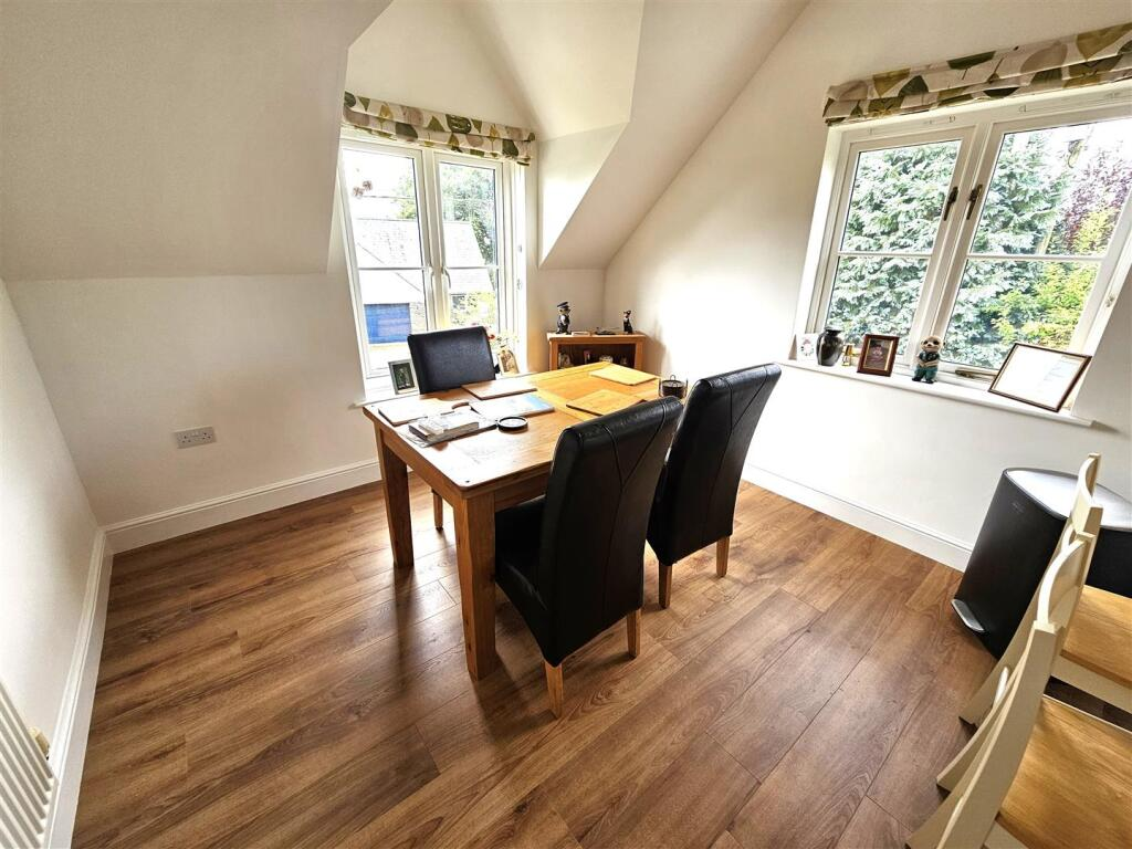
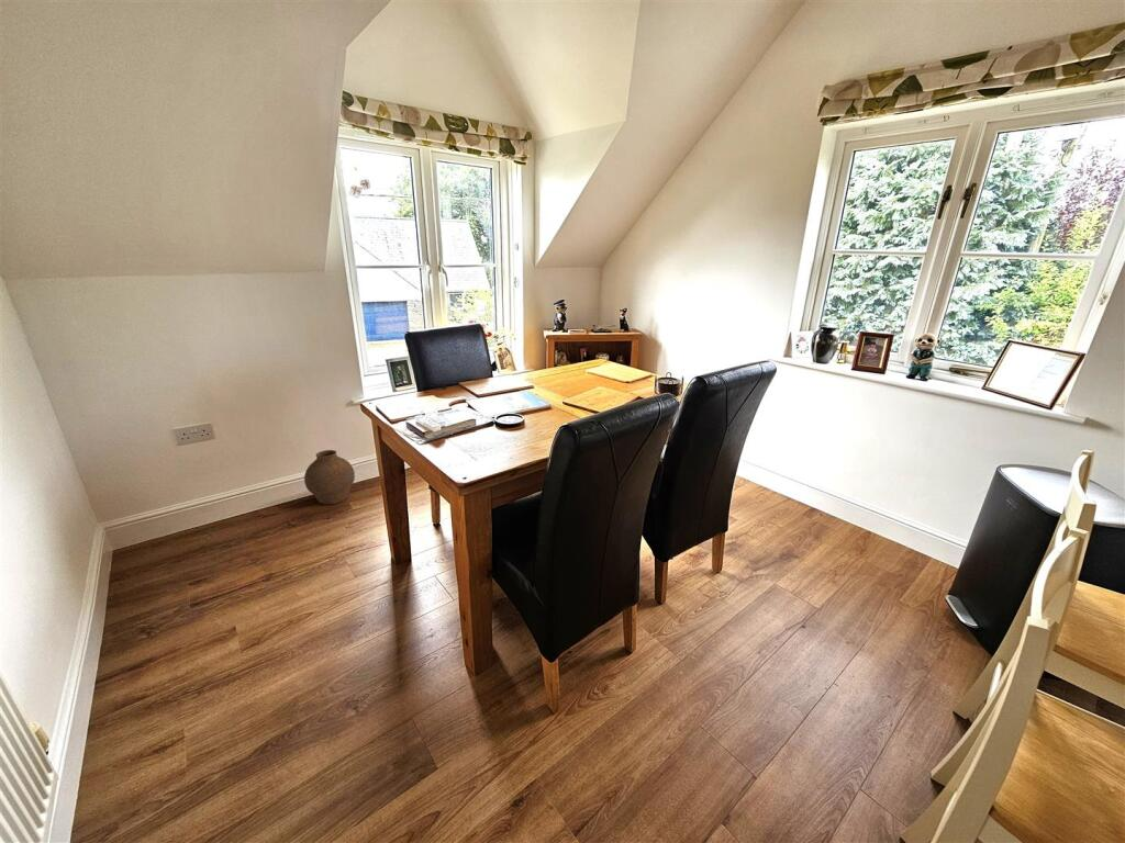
+ vase (330, 475)
